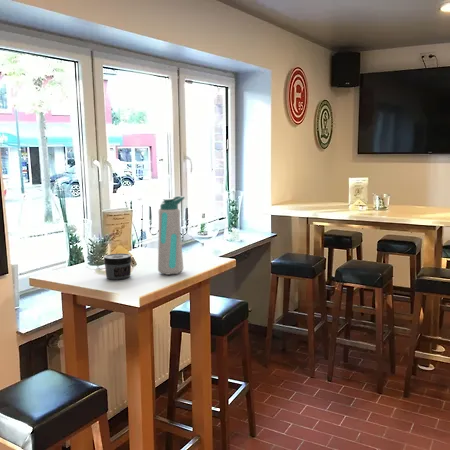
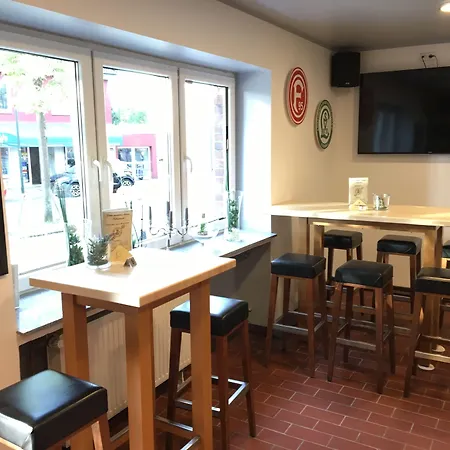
- water bottle (171, 234)
- jar (118, 266)
